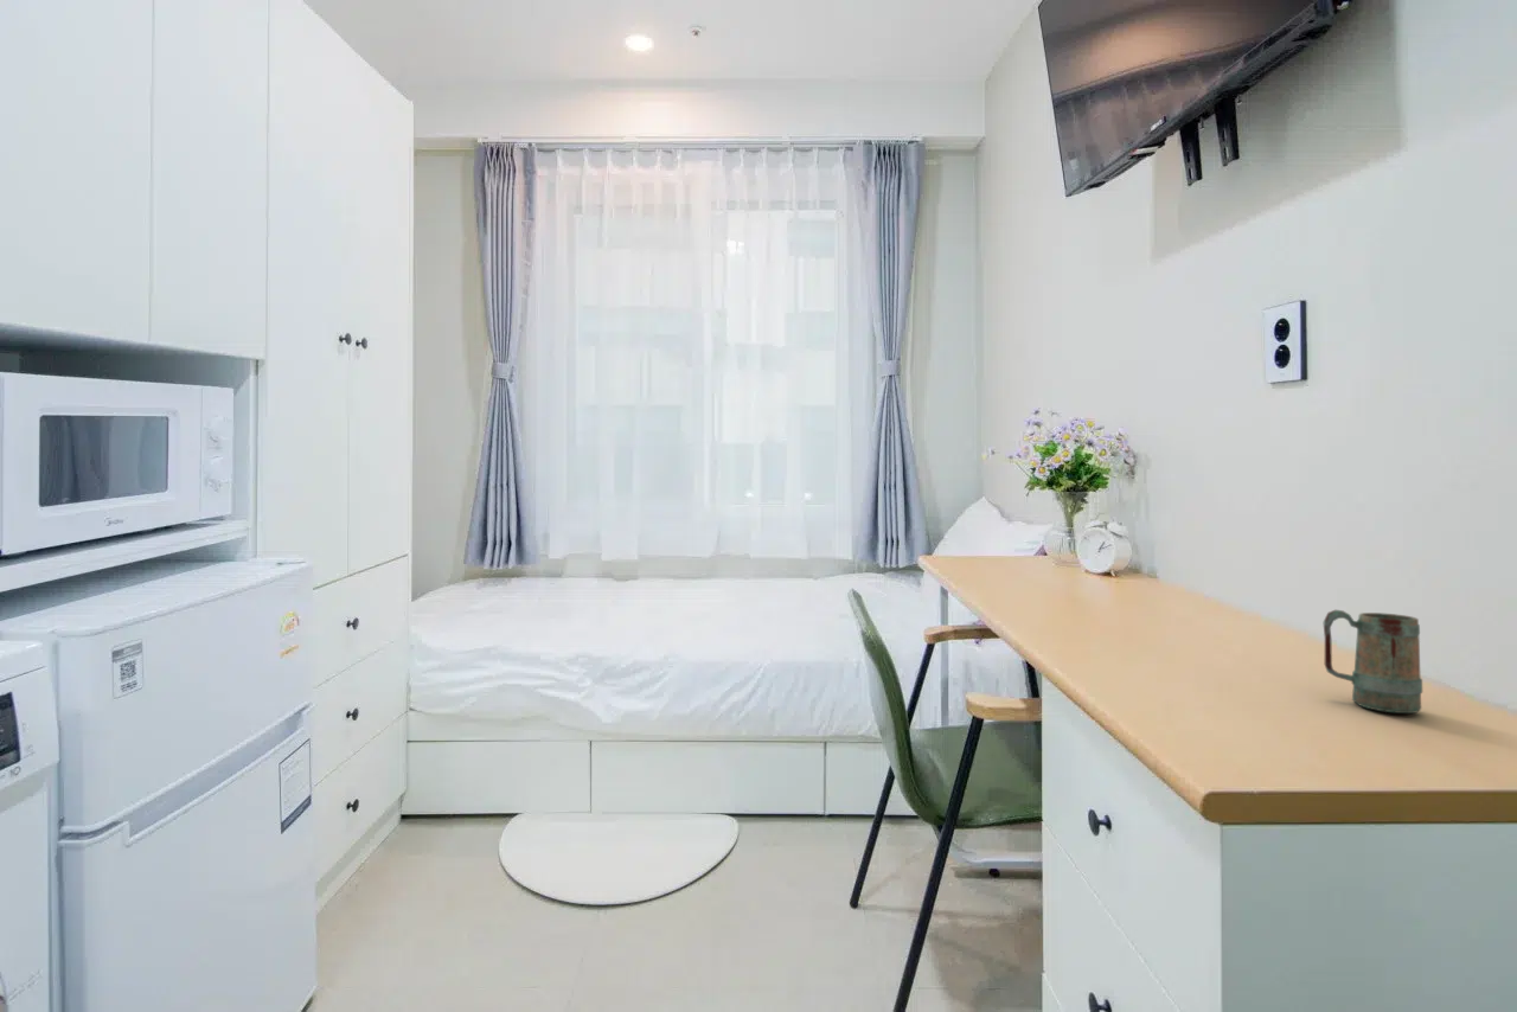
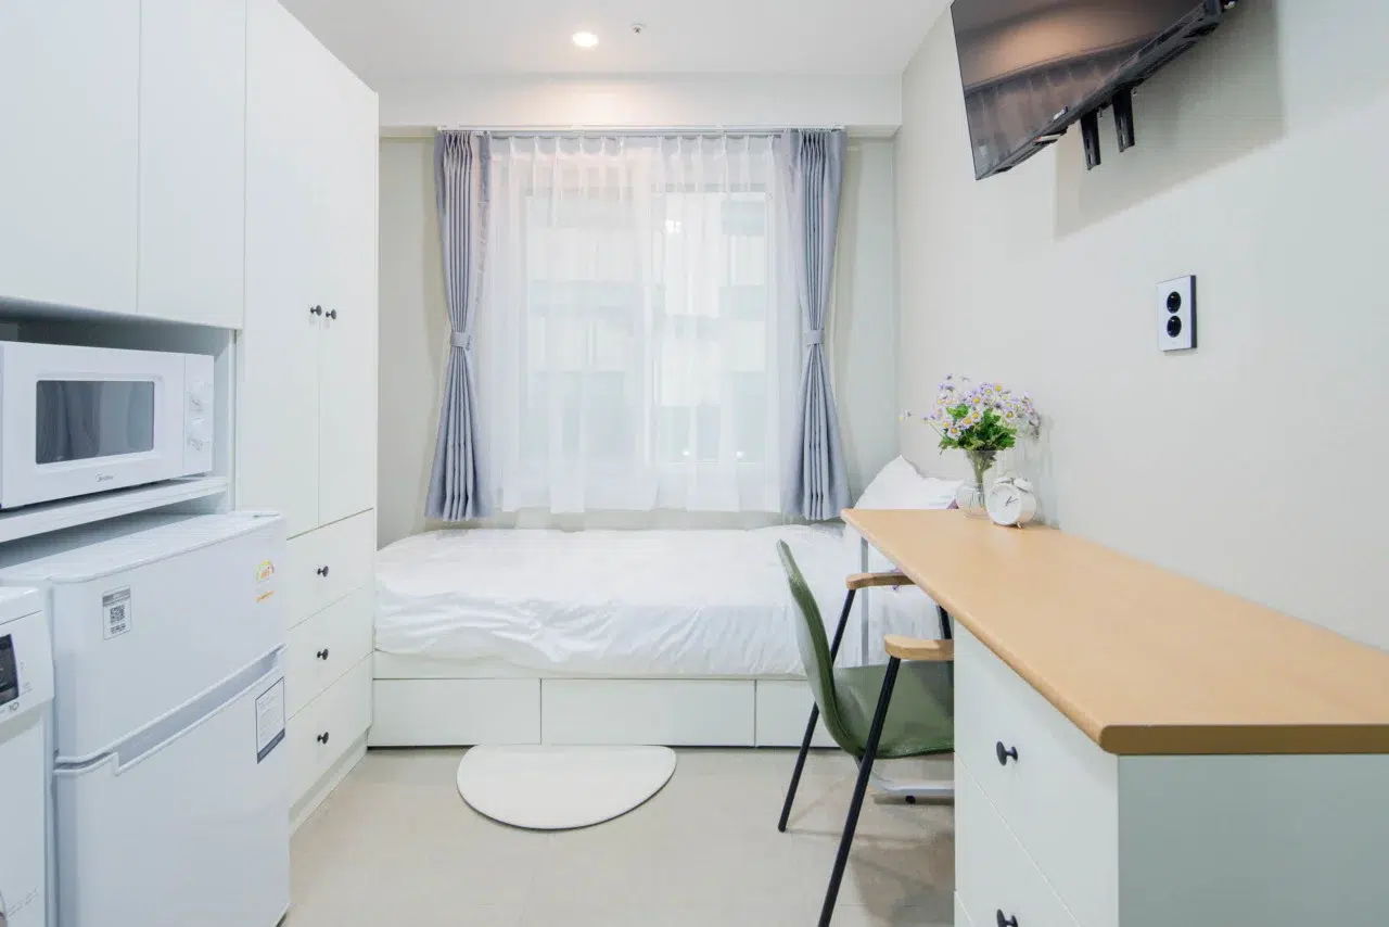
- mug (1371, 658)
